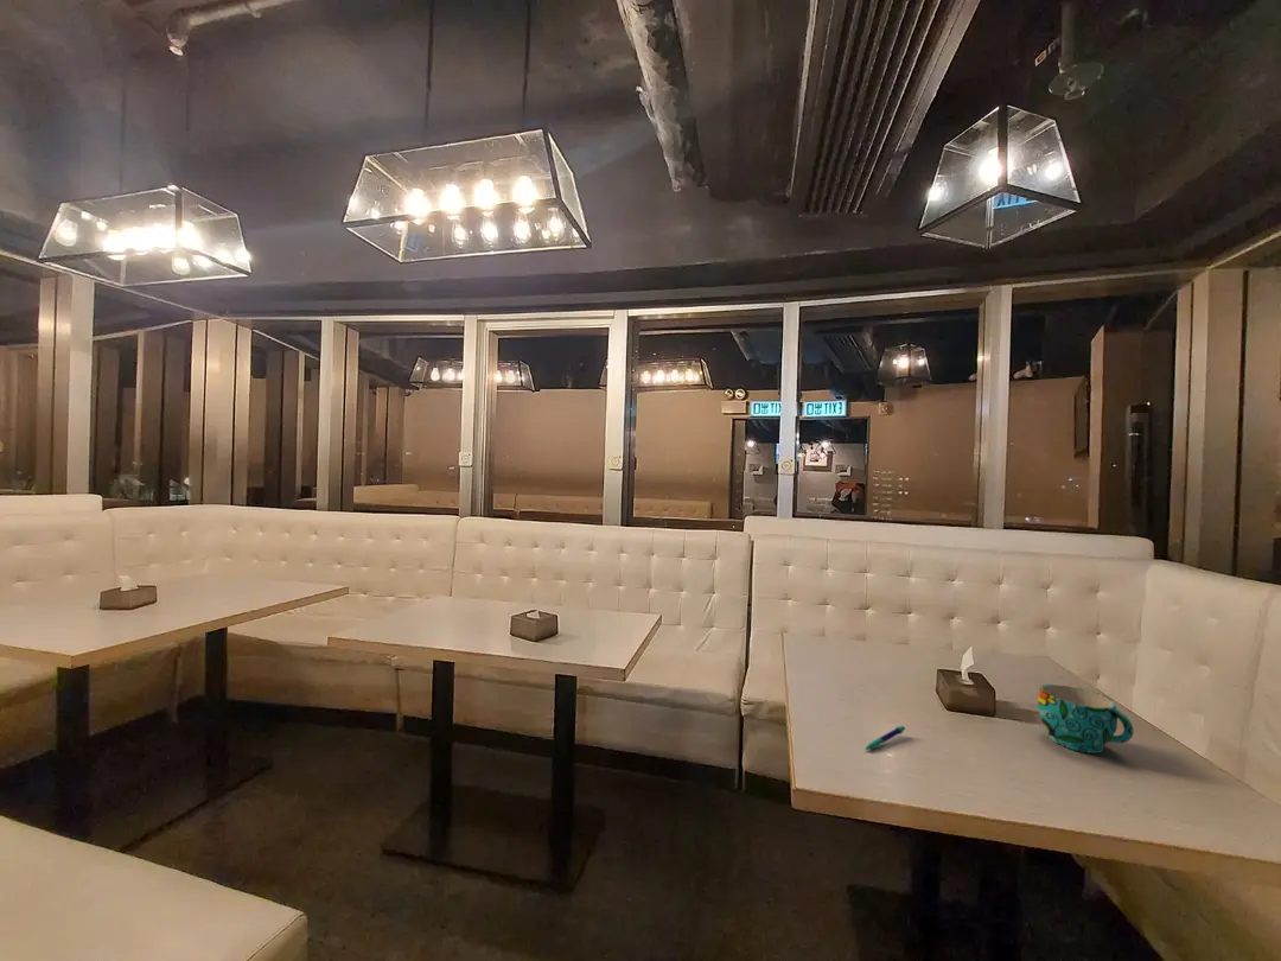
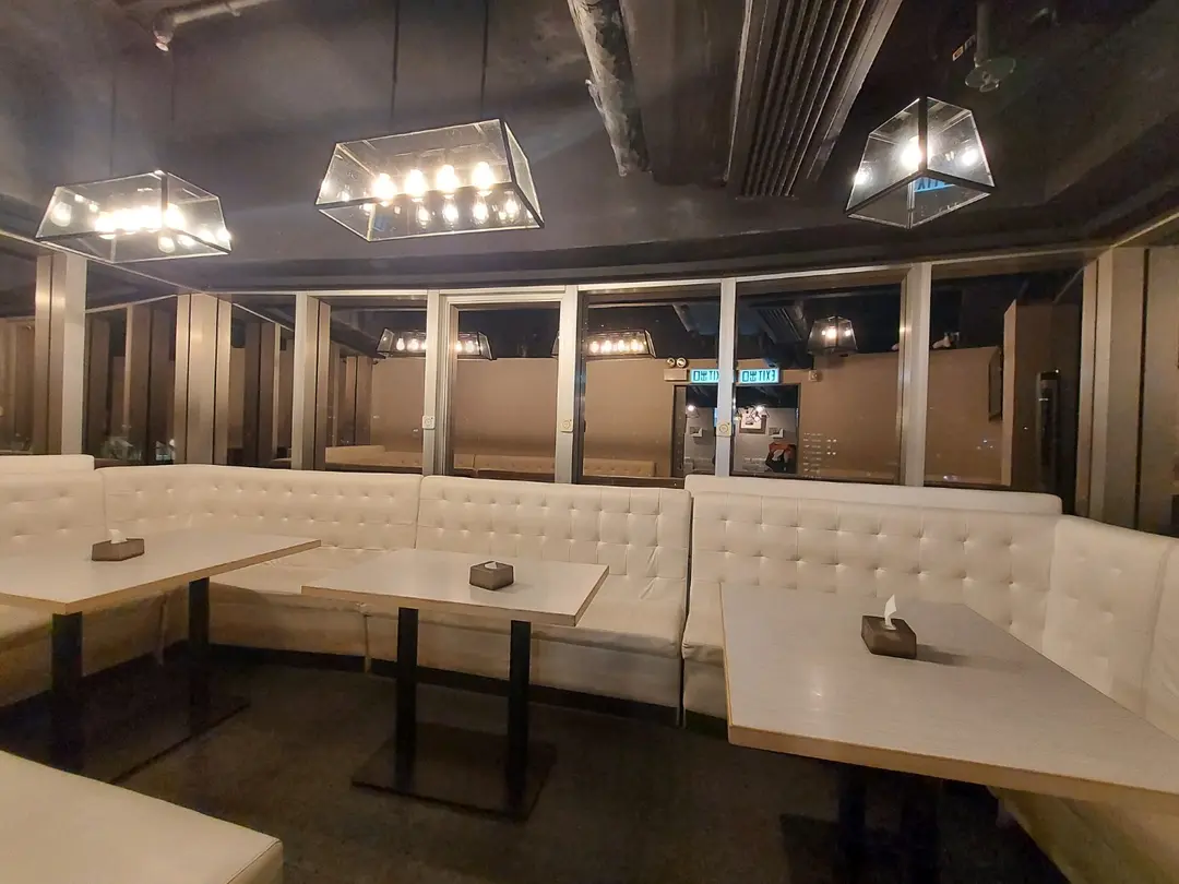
- cup (1081, 719)
- pen (884, 737)
